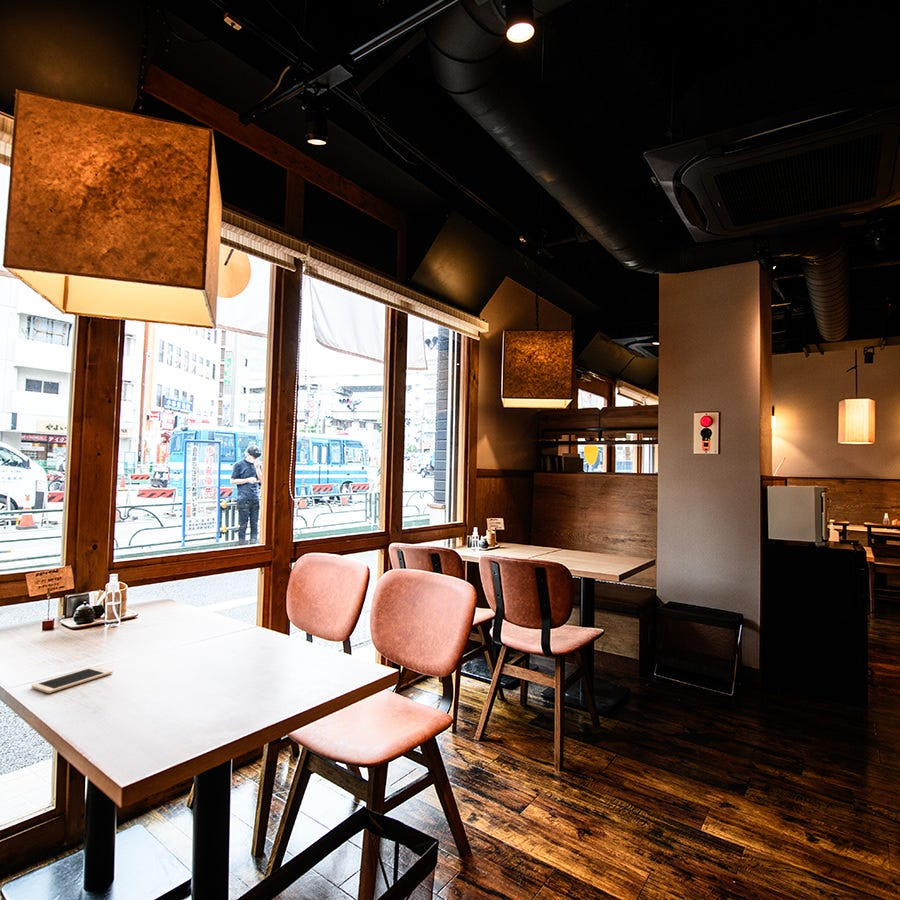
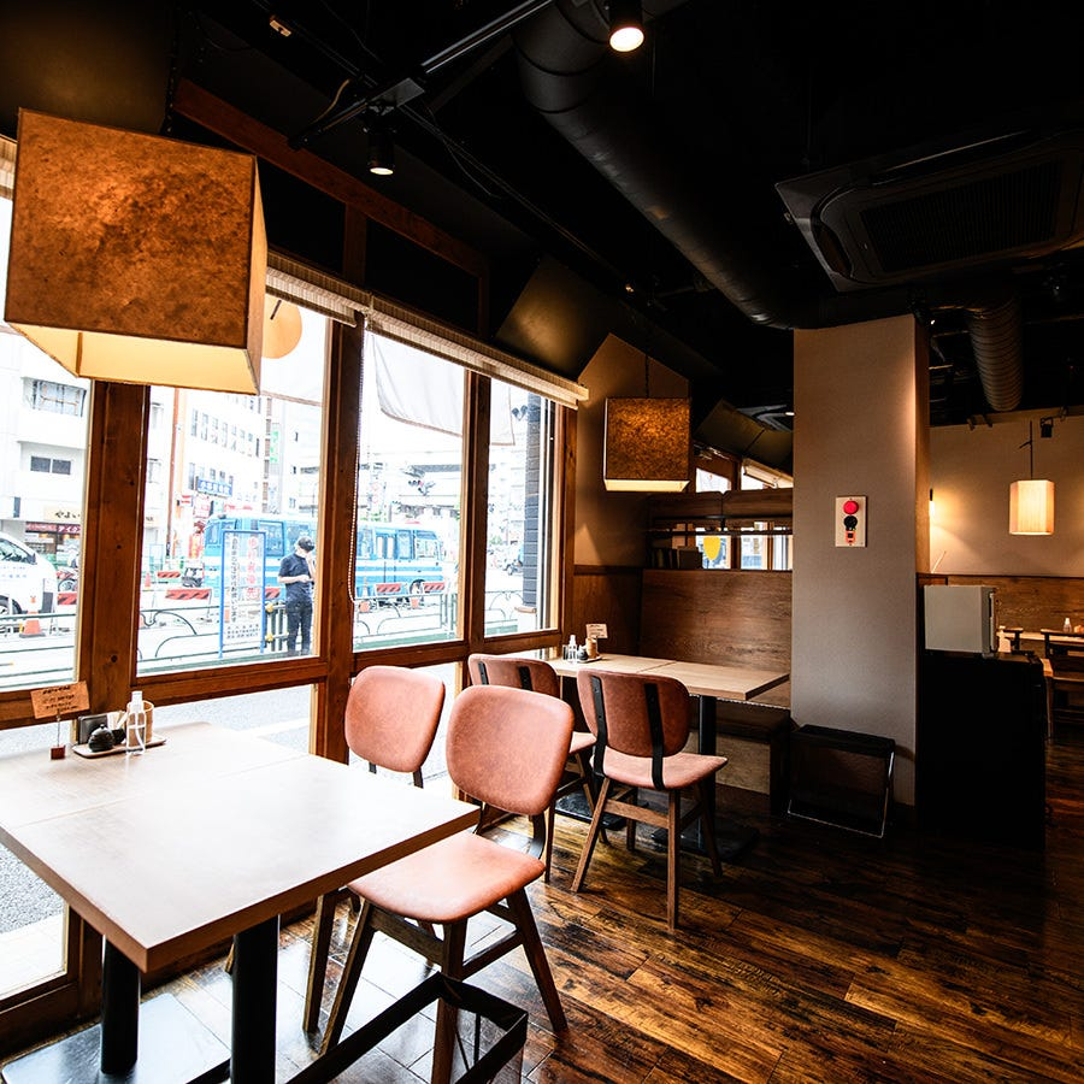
- cell phone (73, 679)
